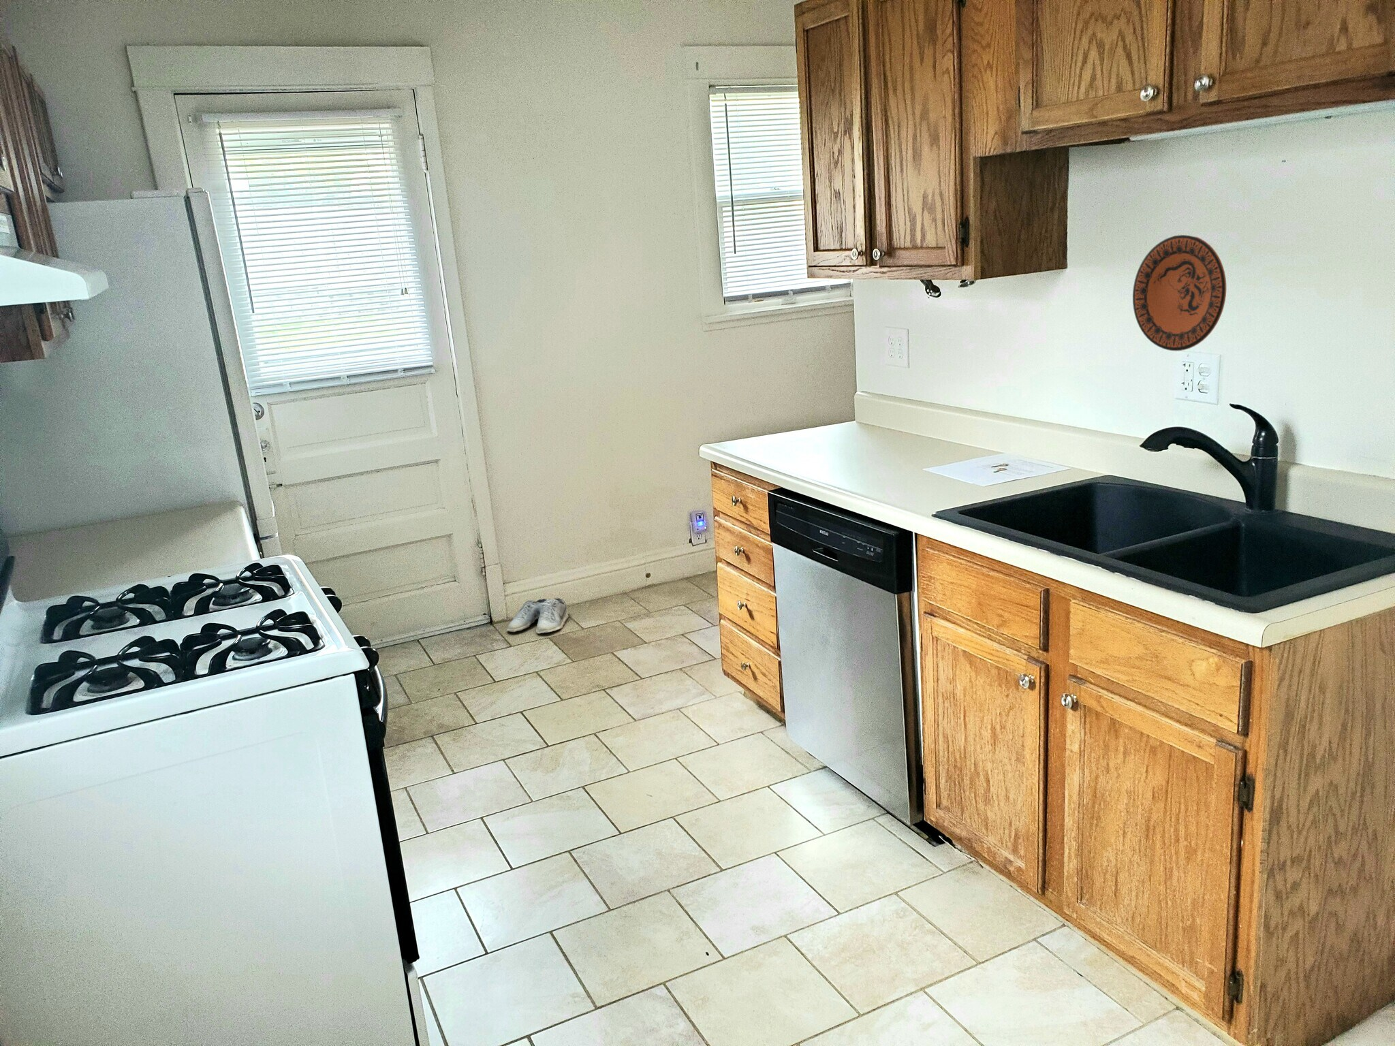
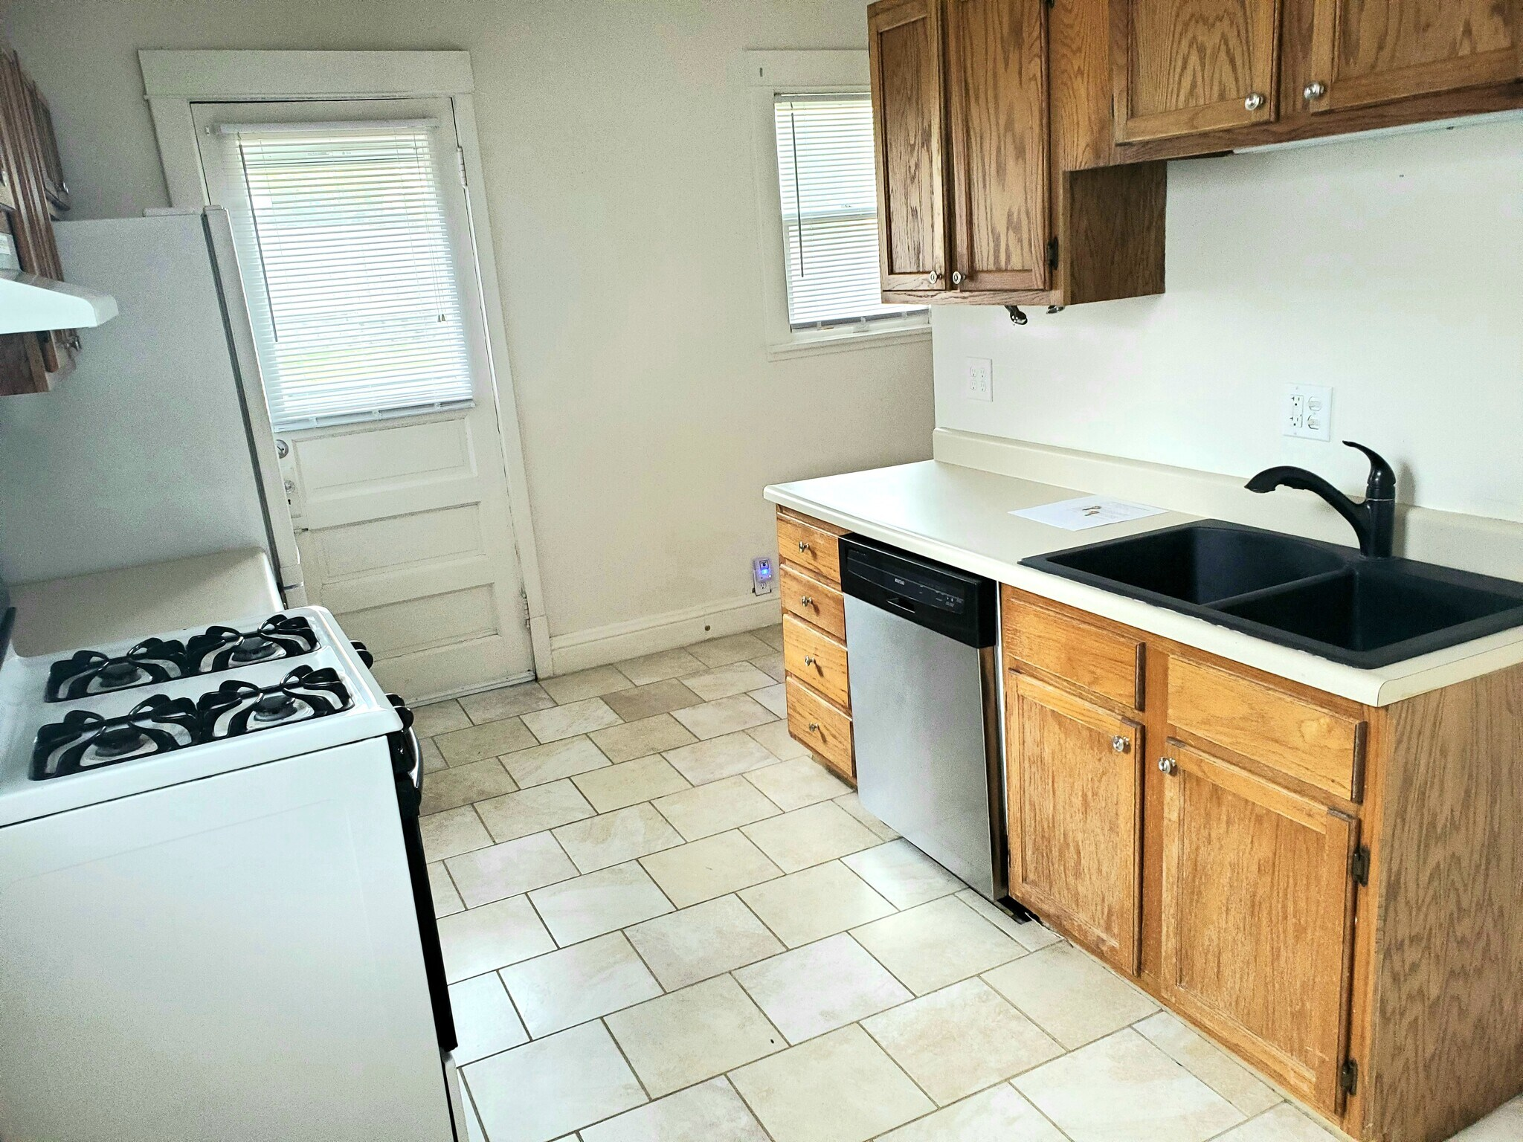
- decorative plate (1179, 293)
- shoe (538, 613)
